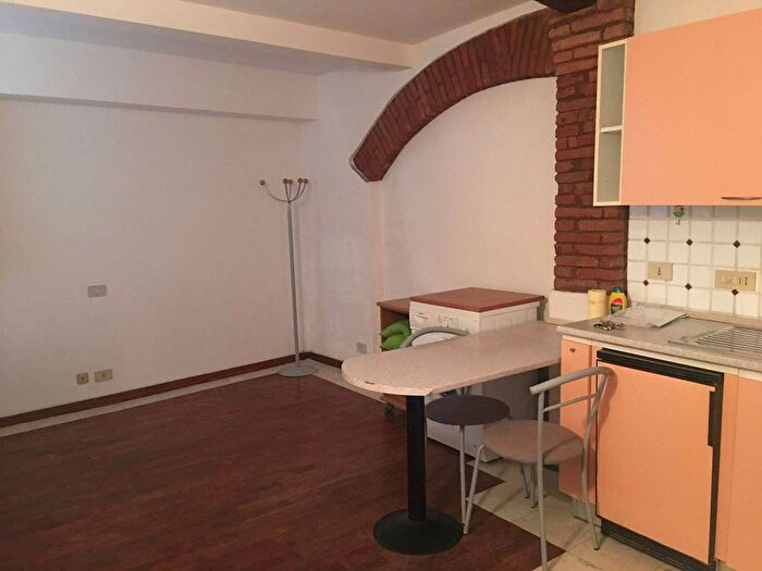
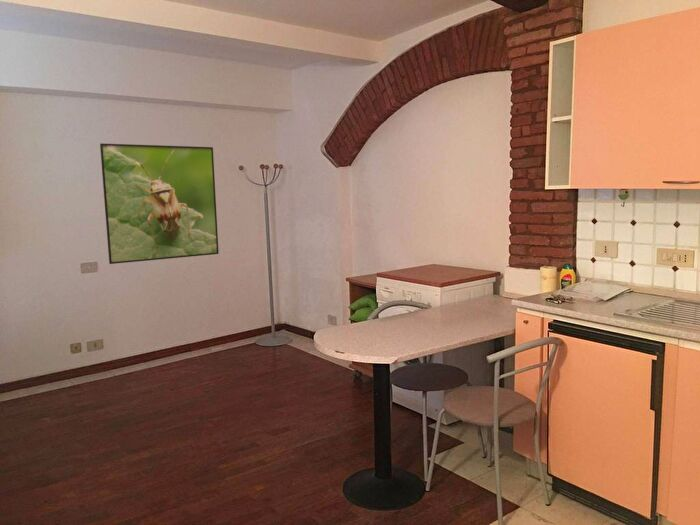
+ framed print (163, 202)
